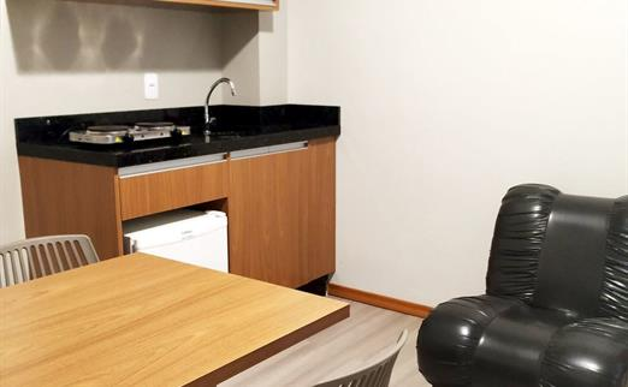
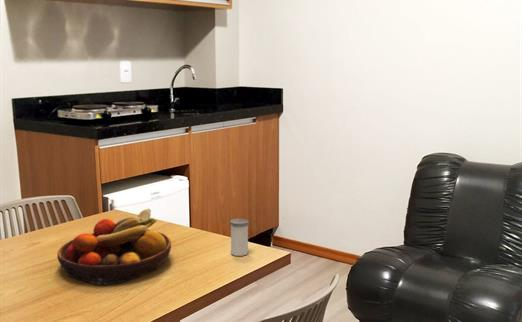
+ salt shaker (239, 237)
+ fruit bowl (115, 241)
